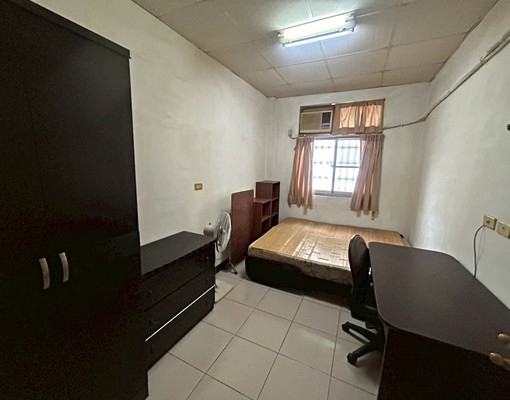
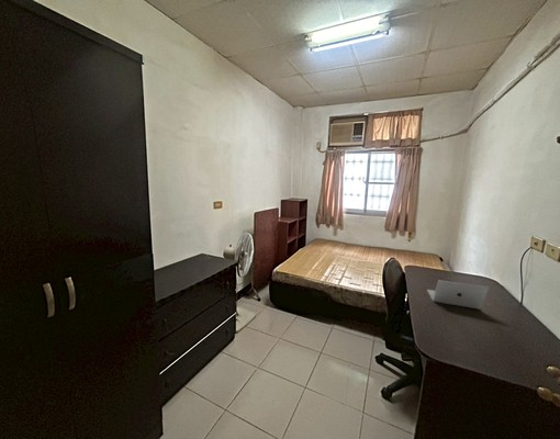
+ laptop (455, 289)
